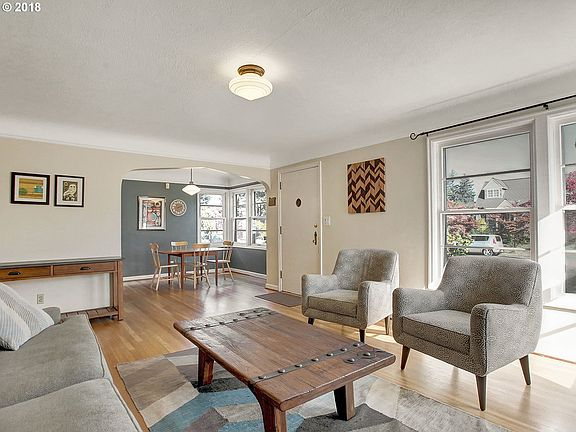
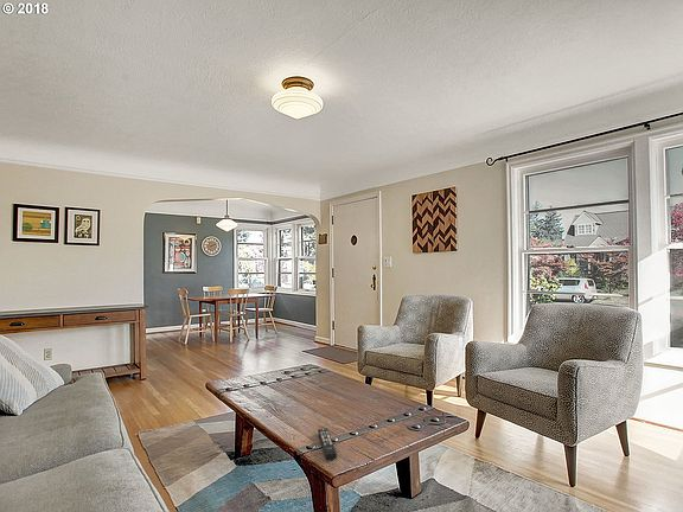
+ remote control (326, 442)
